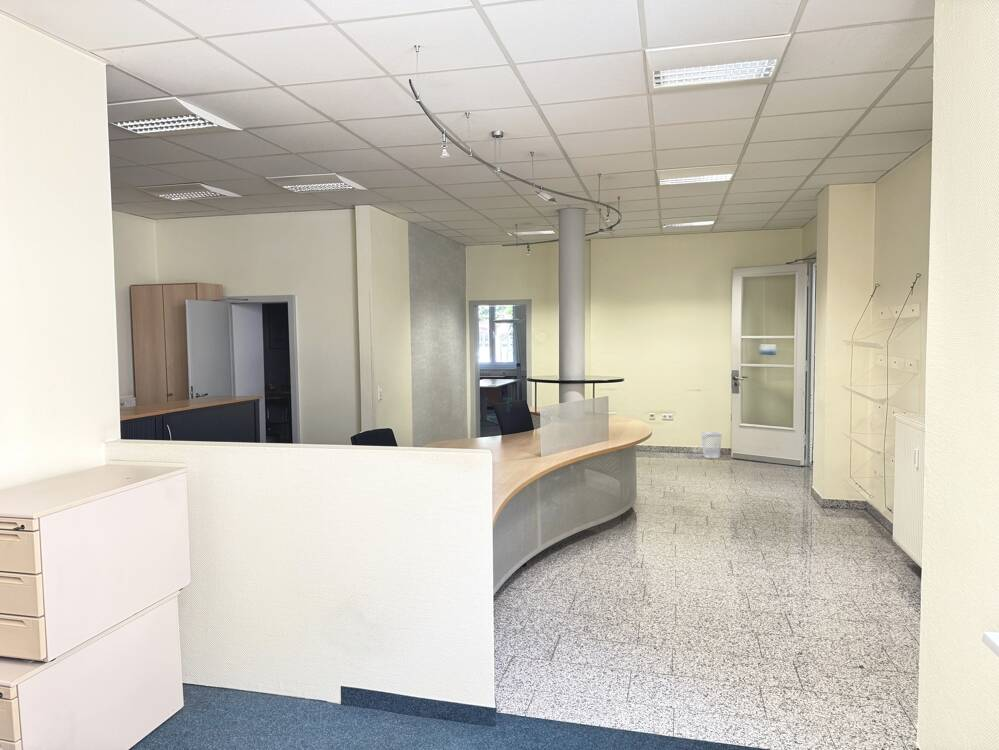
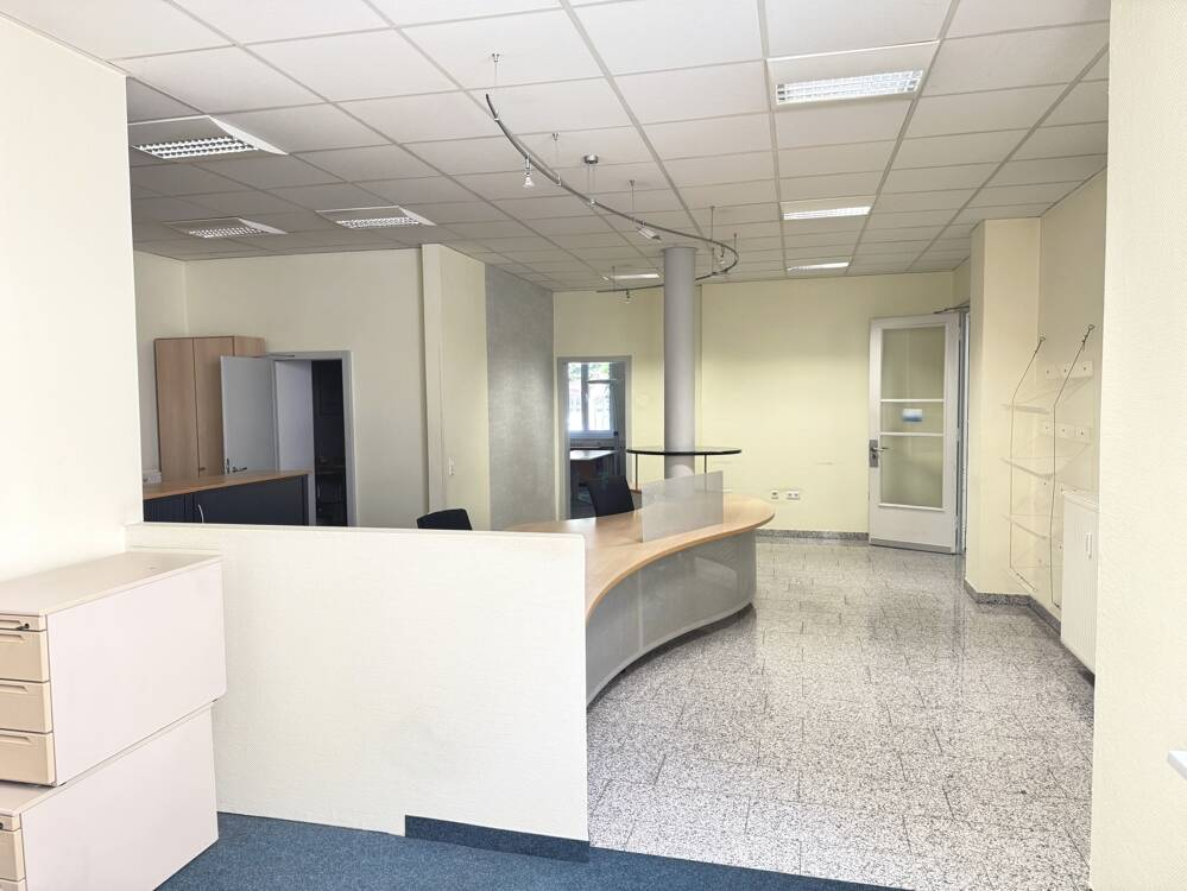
- wastebasket (711, 445)
